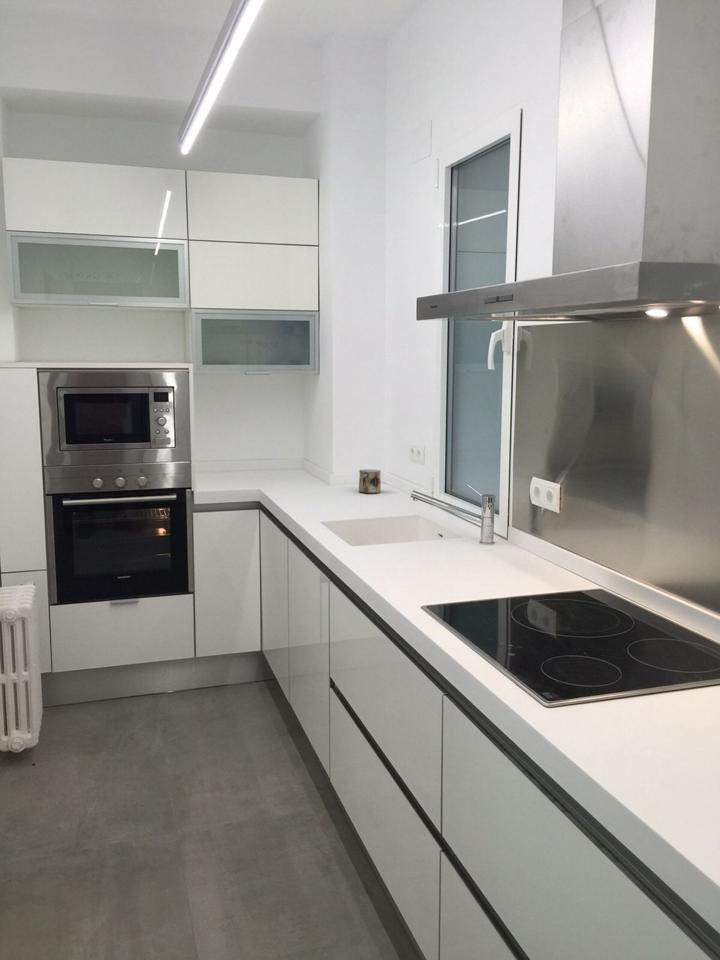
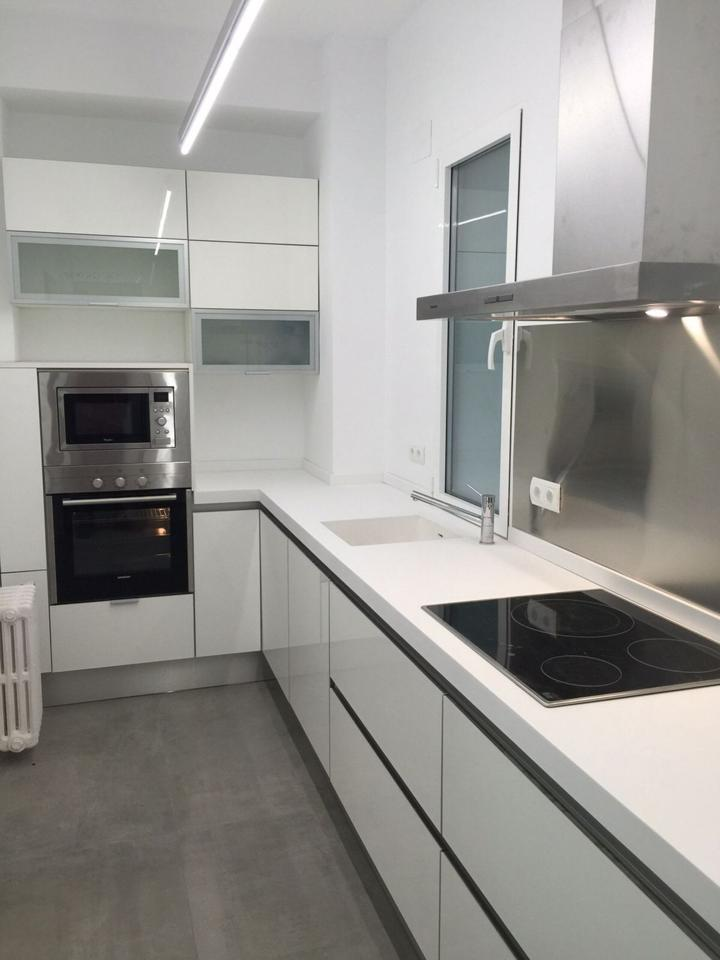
- mug (369, 481)
